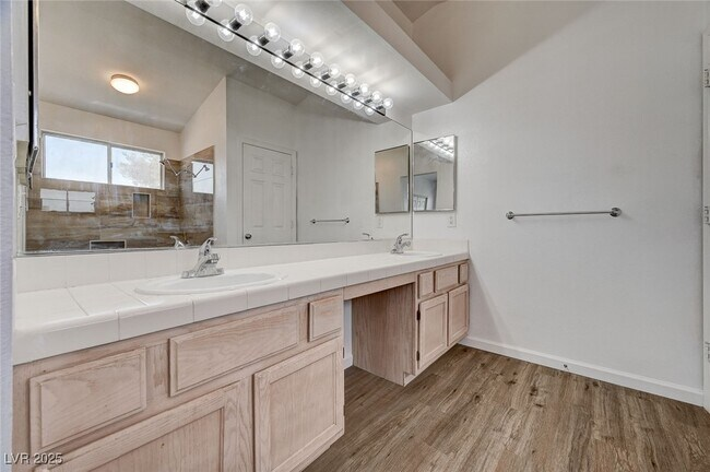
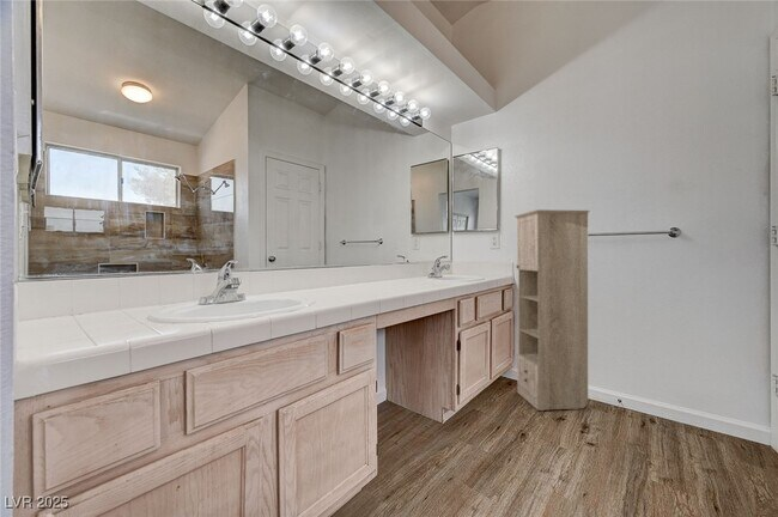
+ storage cabinet (549, 306)
